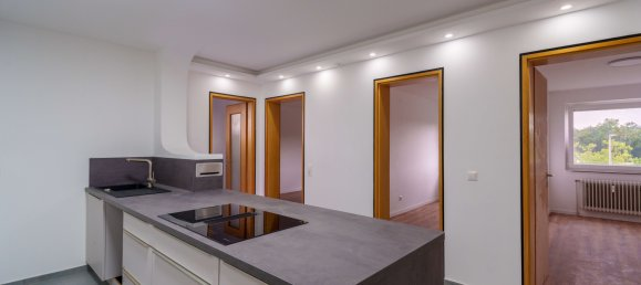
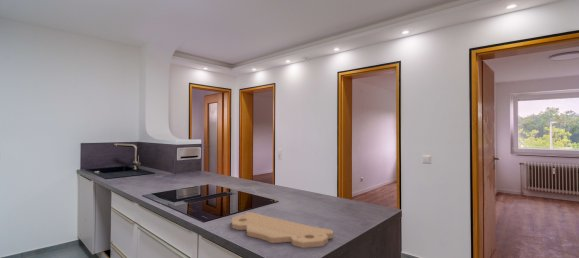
+ cutting board (274, 229)
